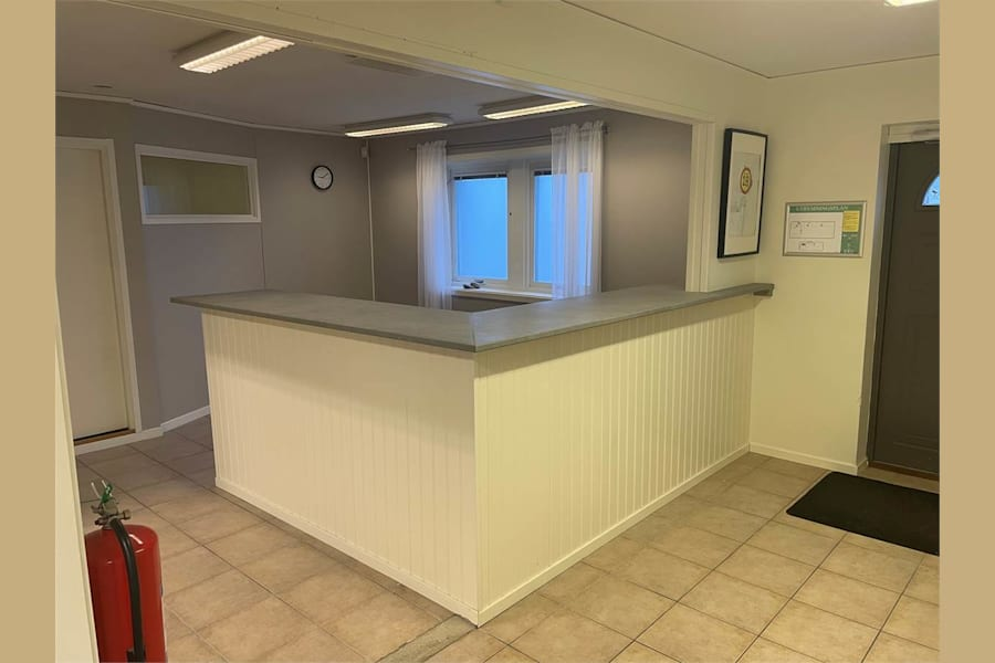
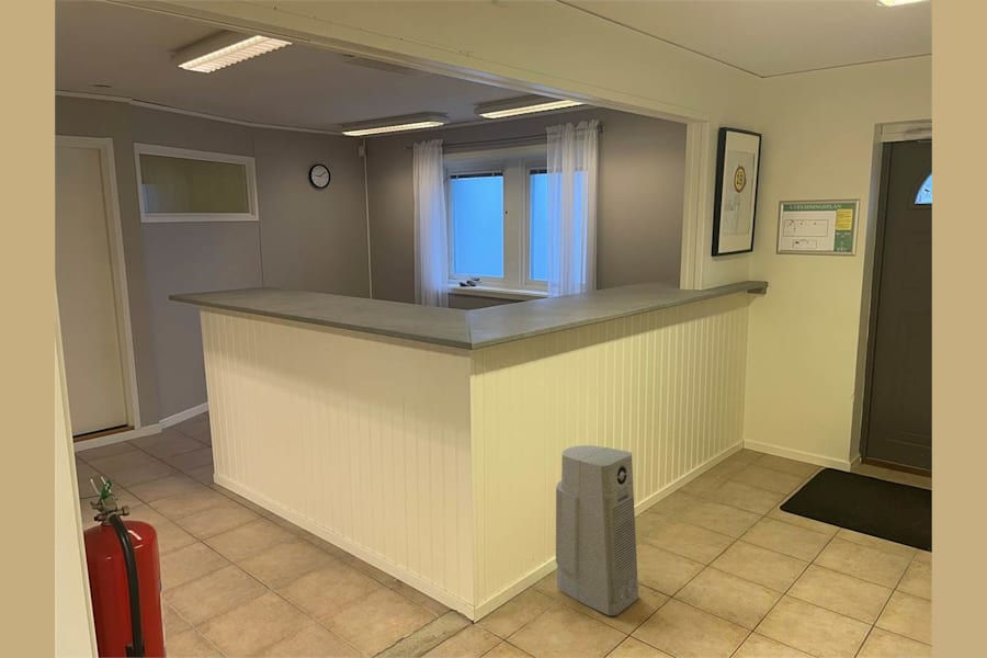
+ air purifier (594, 523)
